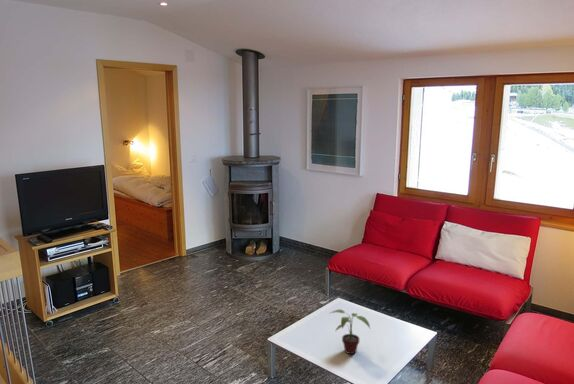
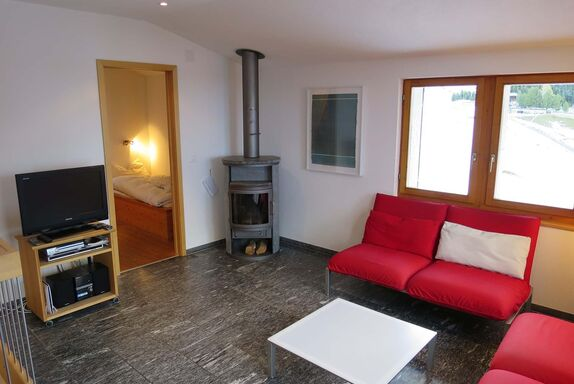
- potted plant (349, 332)
